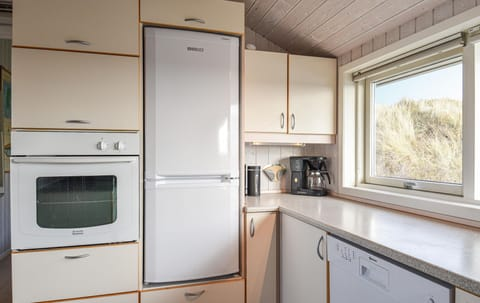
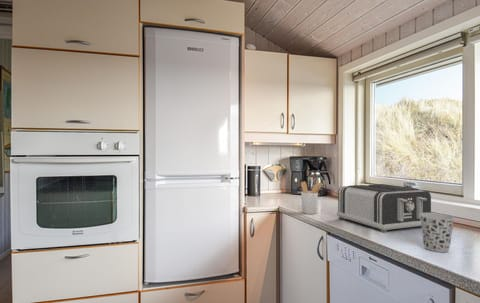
+ cup (436, 232)
+ toaster (384, 205)
+ utensil holder (312, 197)
